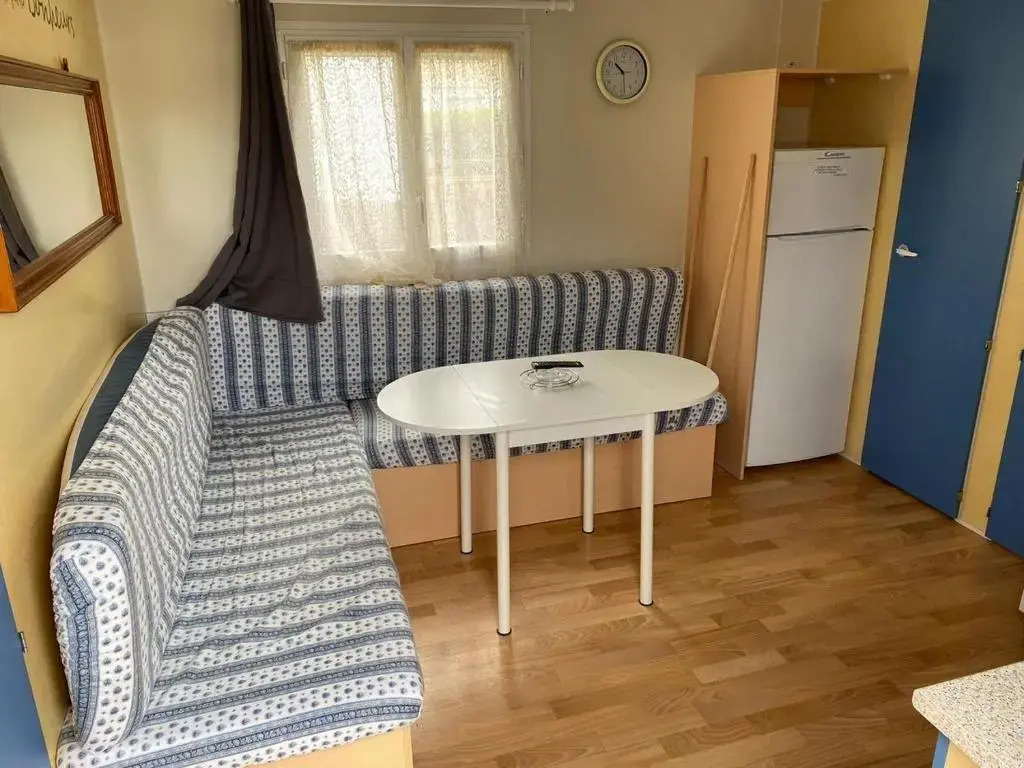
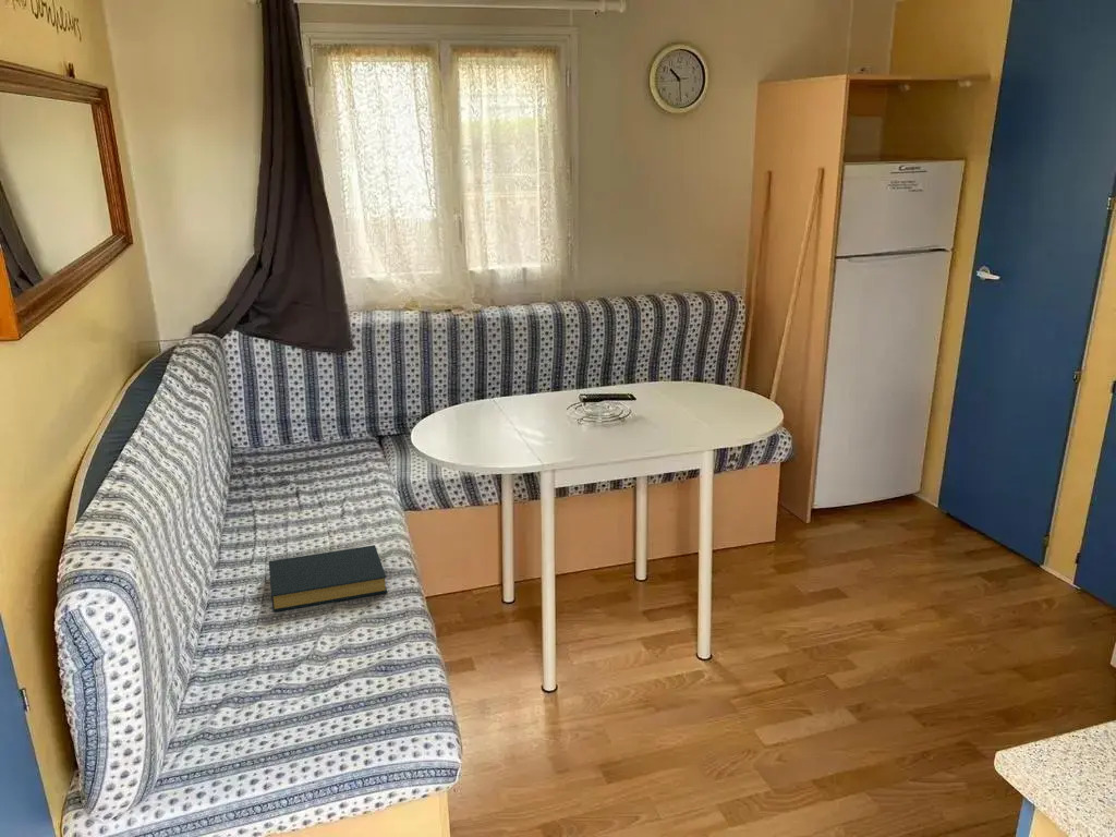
+ hardback book (327, 575)
